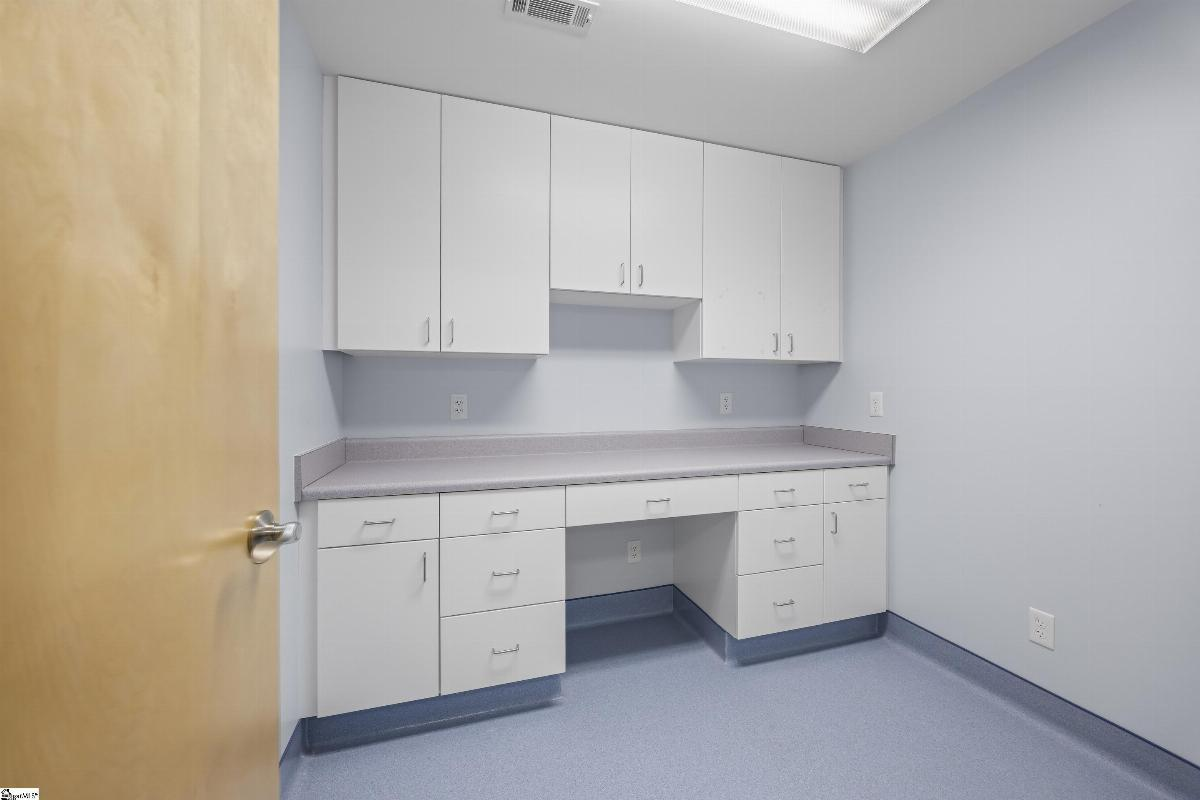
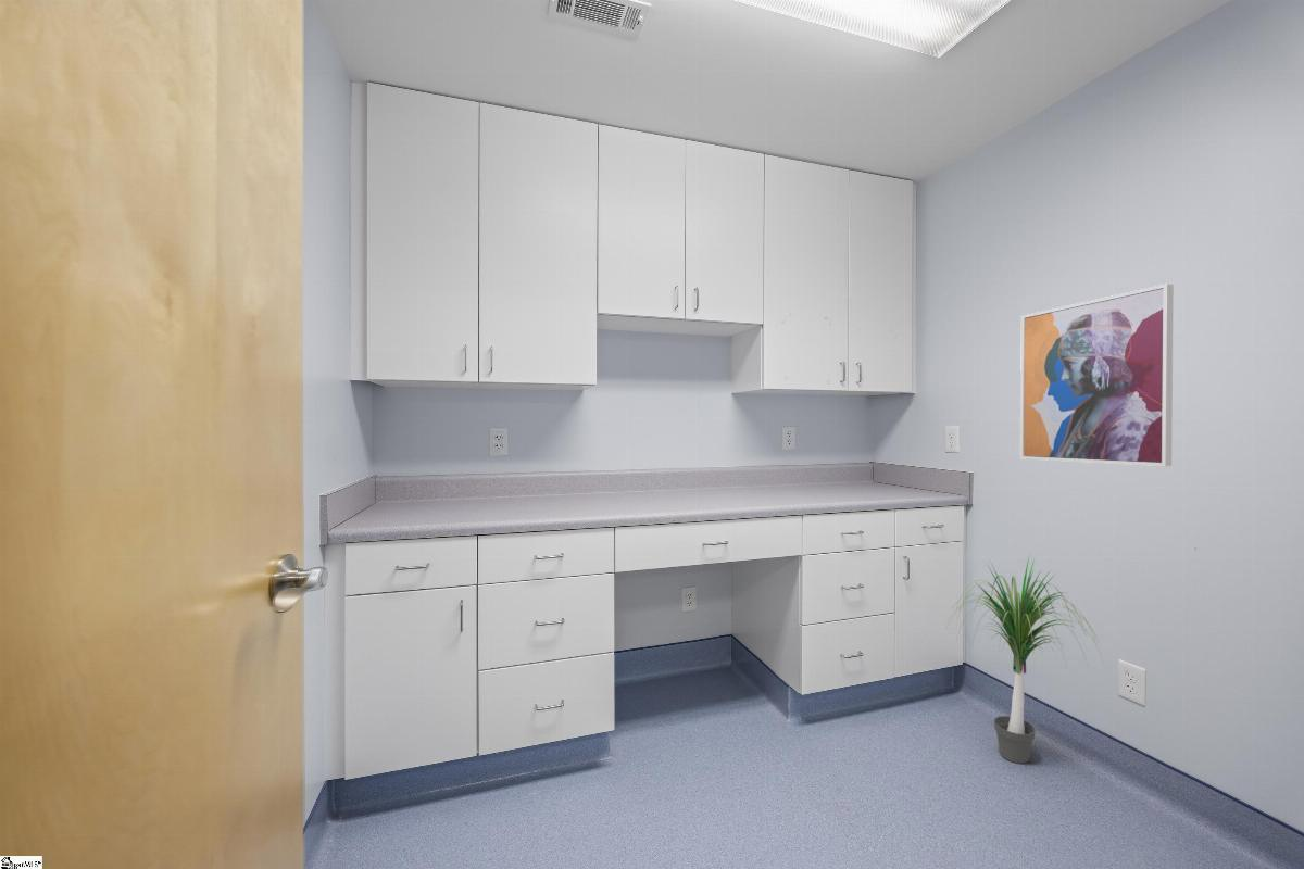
+ wall art (1087, 381)
+ potted plant (1018, 653)
